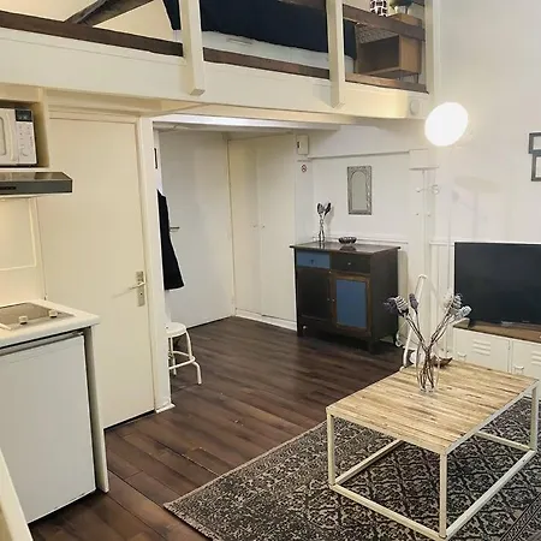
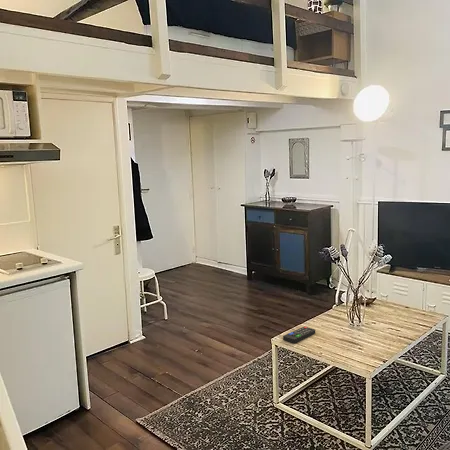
+ remote control (299, 334)
